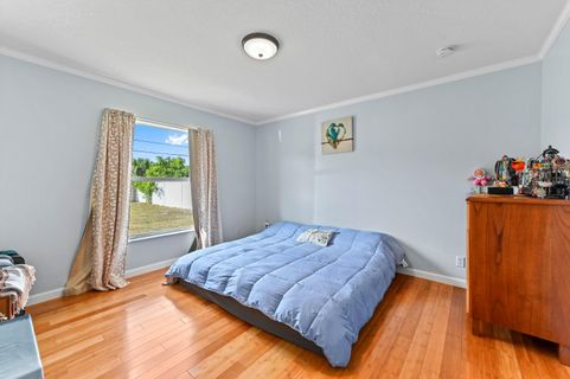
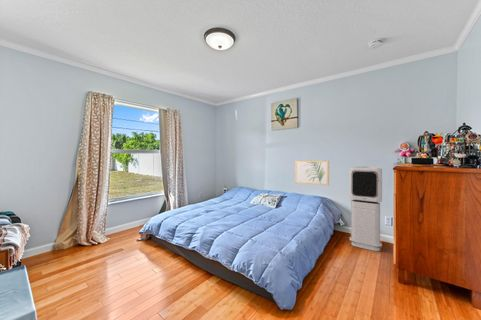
+ wall art (311, 172)
+ air purifier (366, 205)
